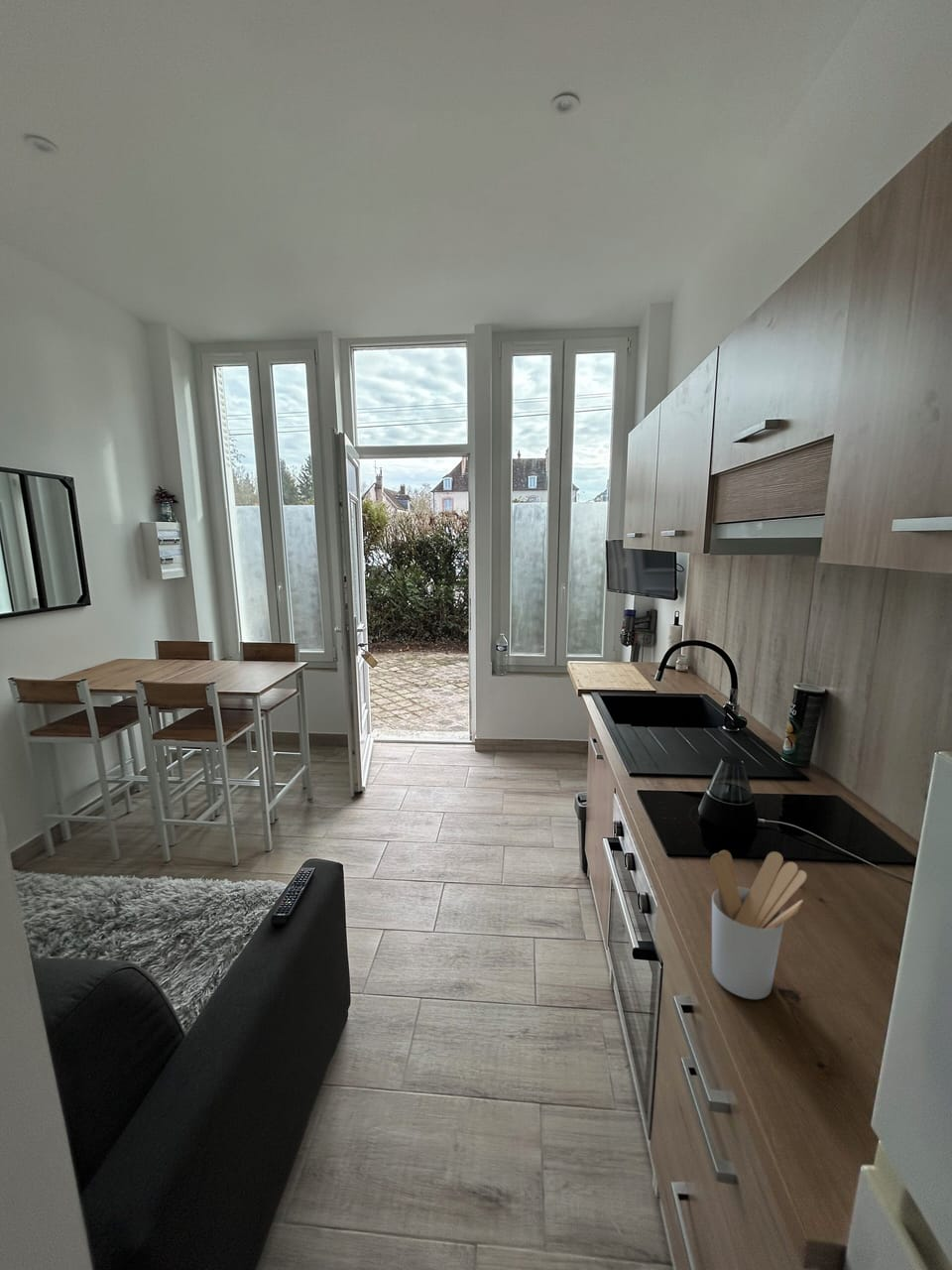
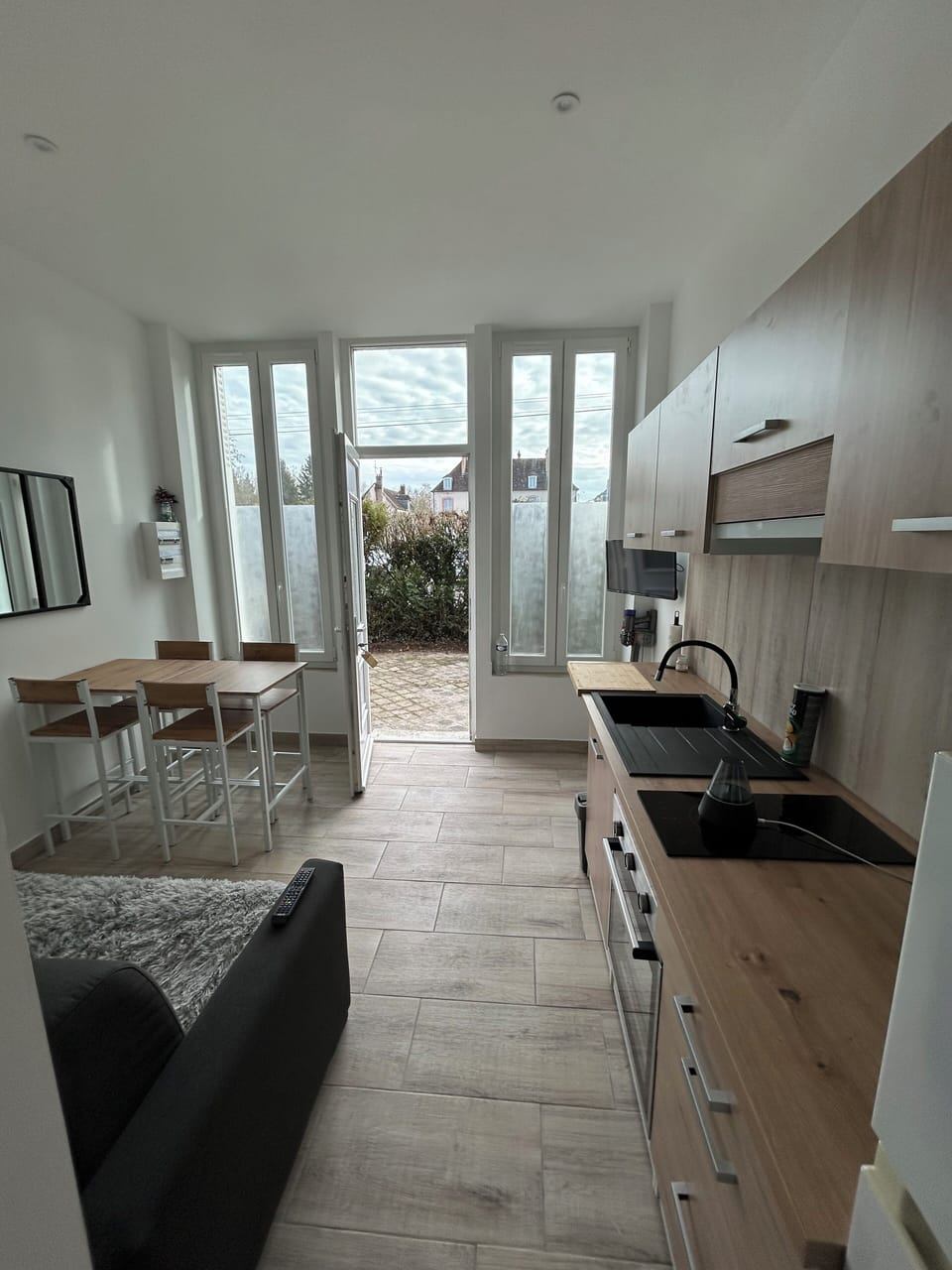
- utensil holder (757, 919)
